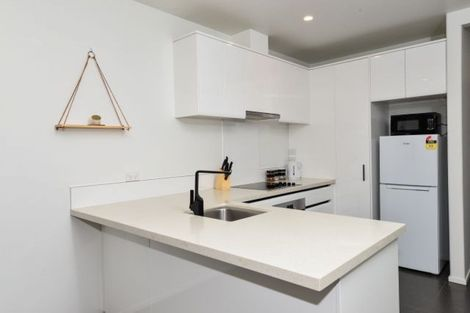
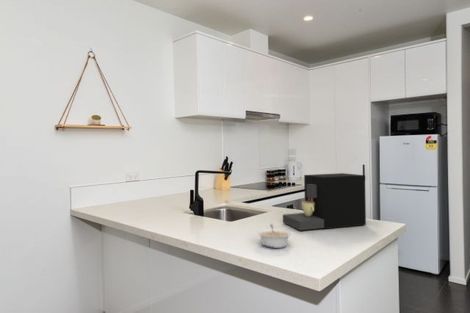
+ legume (273, 237)
+ coffee maker (323, 199)
